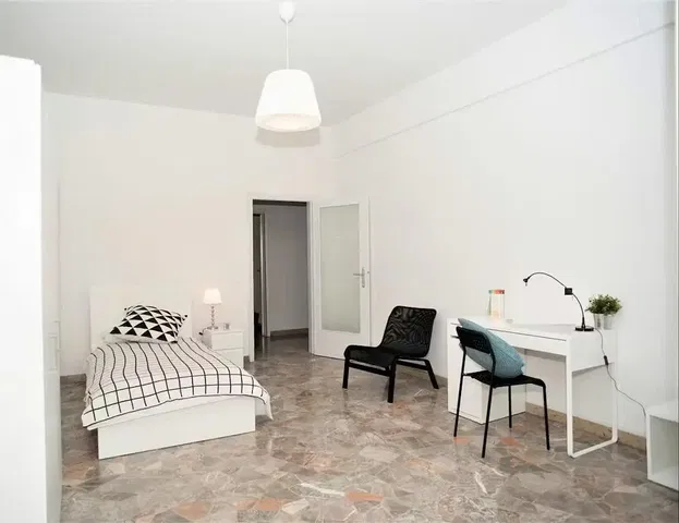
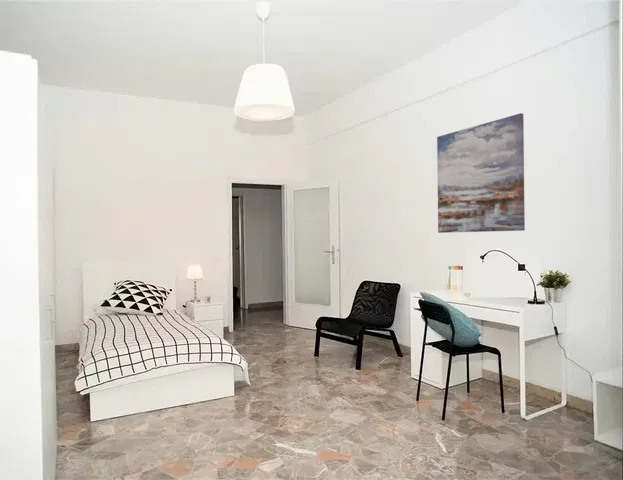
+ wall art (476, 179)
